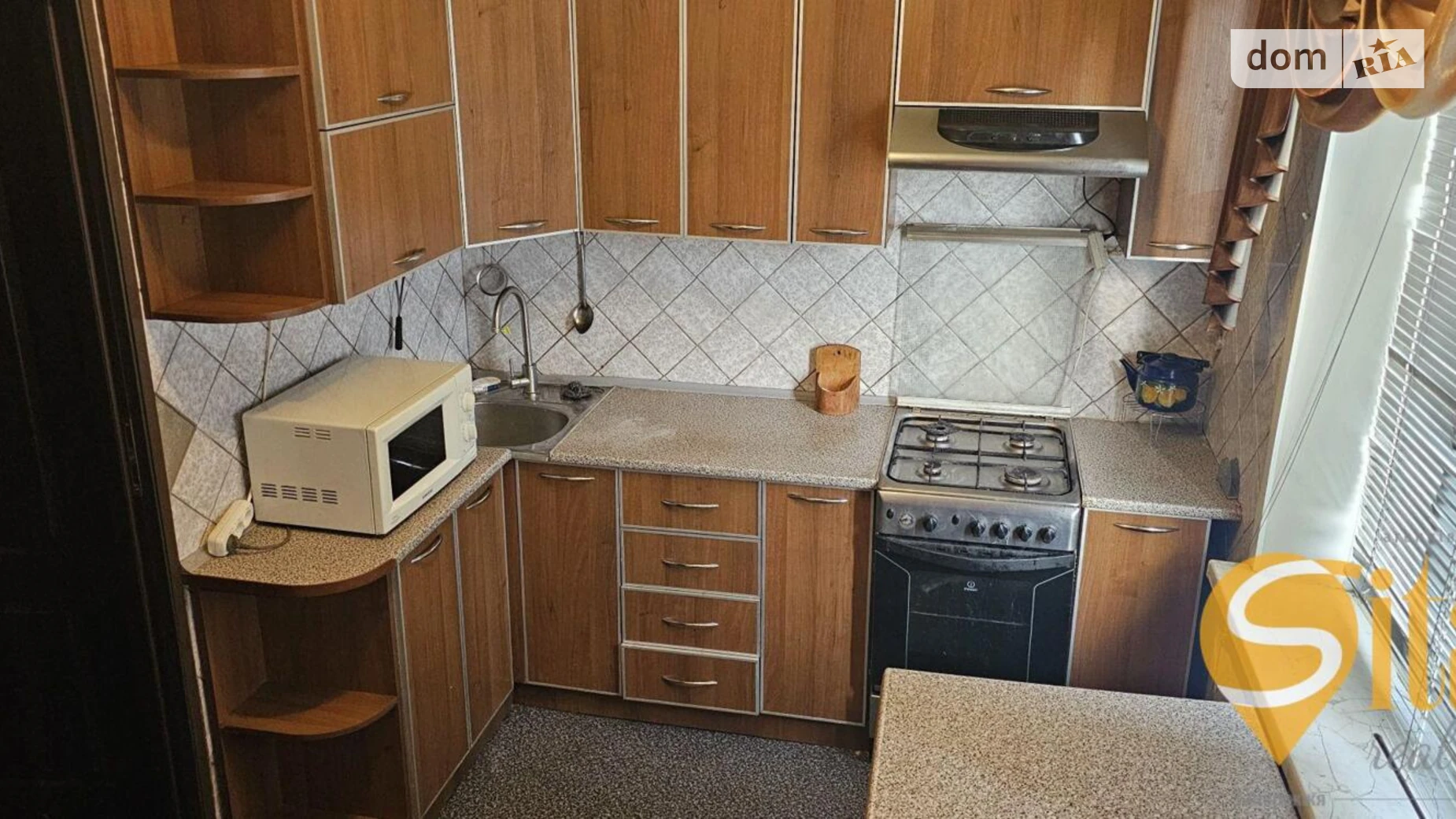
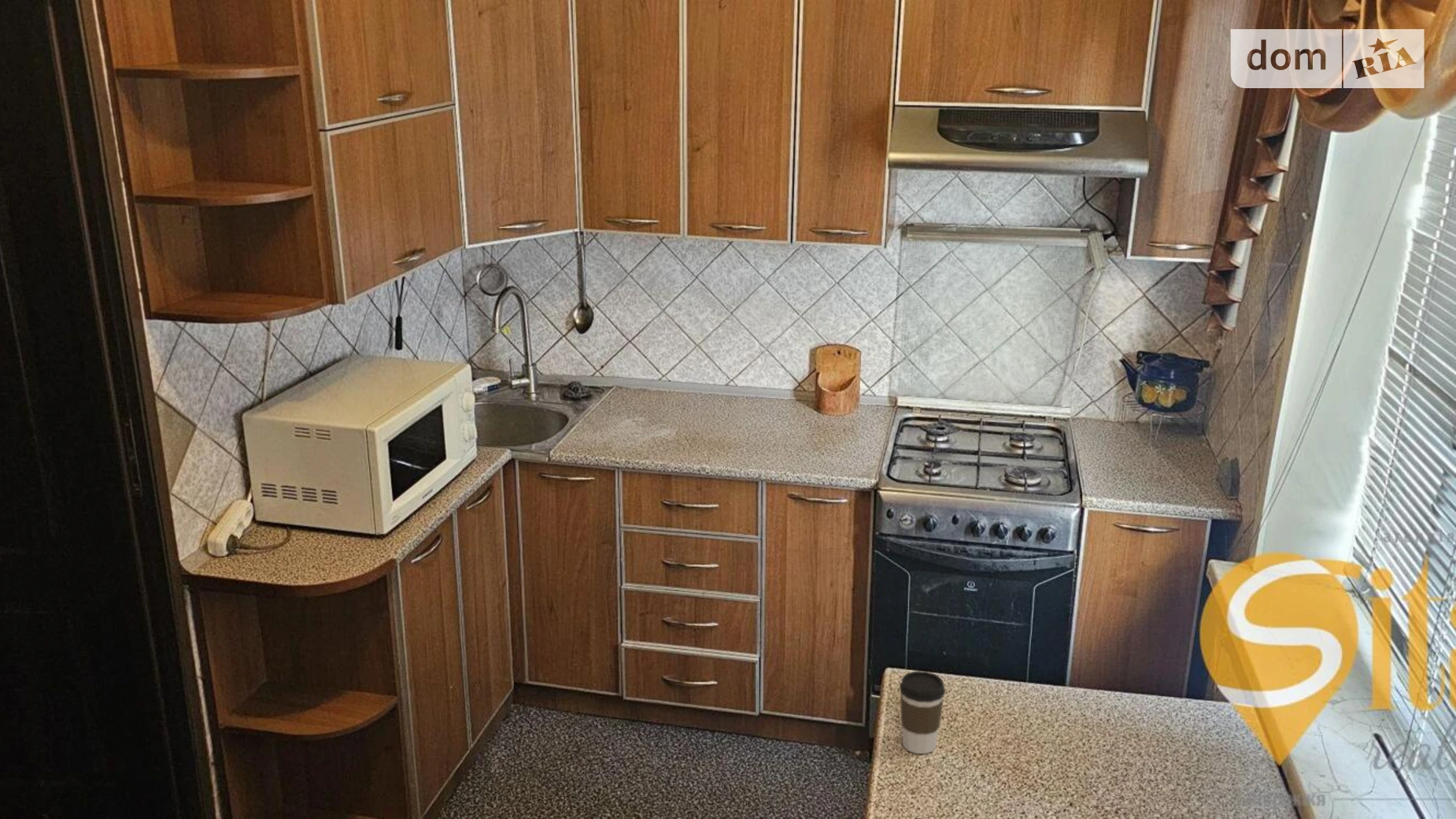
+ coffee cup (921, 713)
